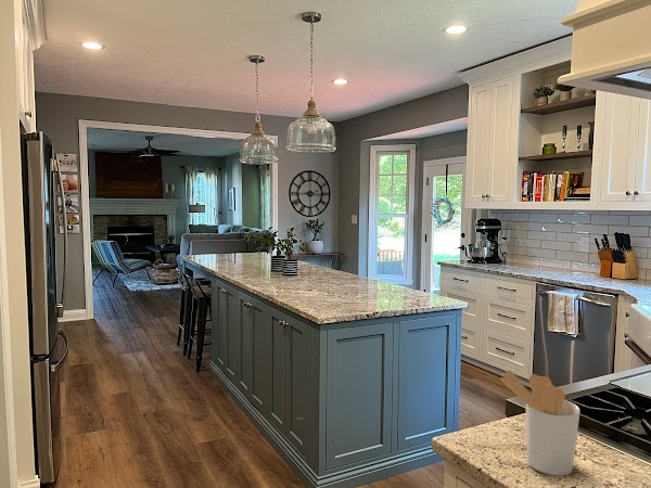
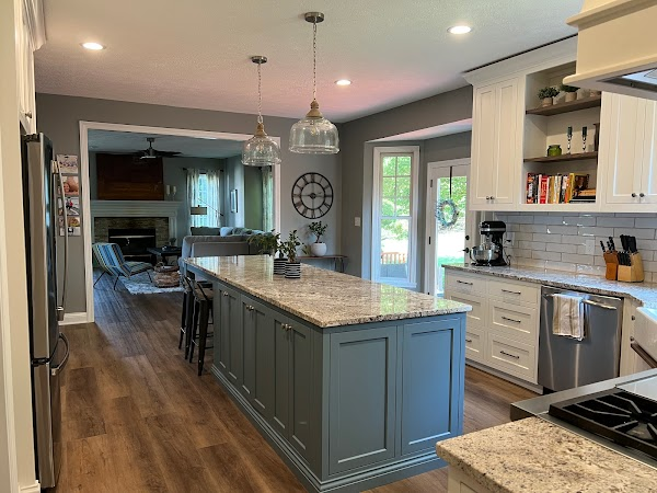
- utensil holder (537, 419)
